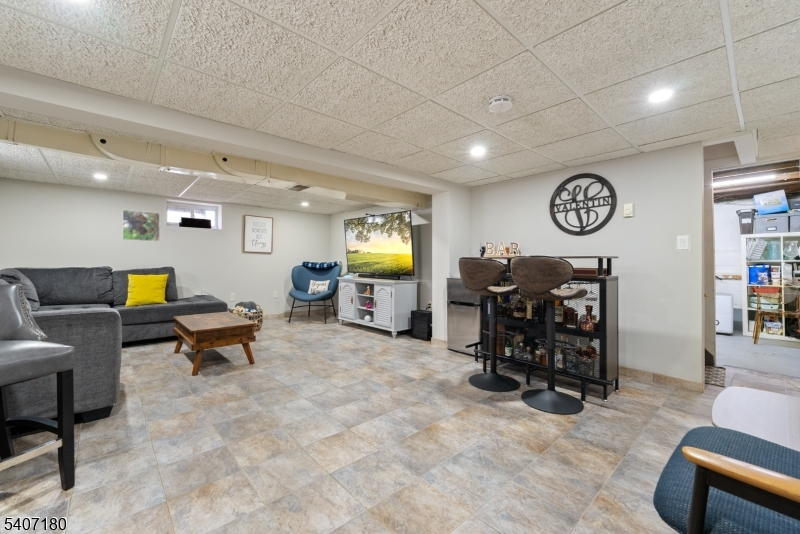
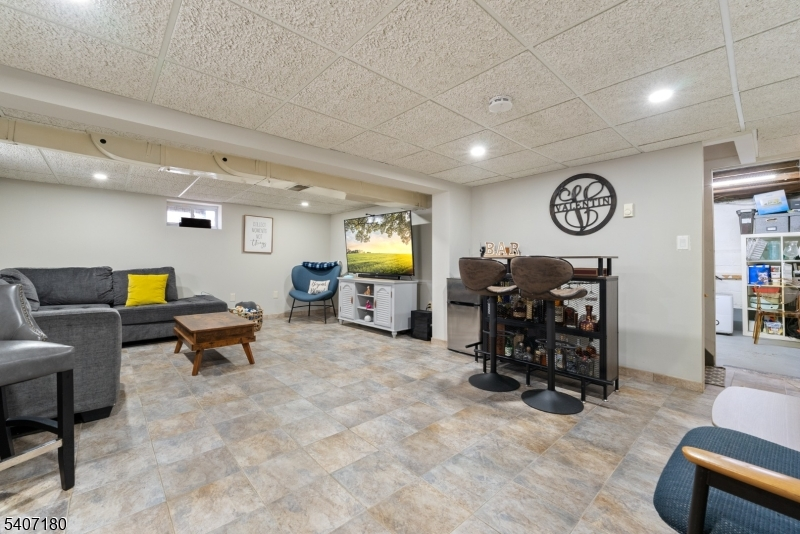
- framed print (141, 226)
